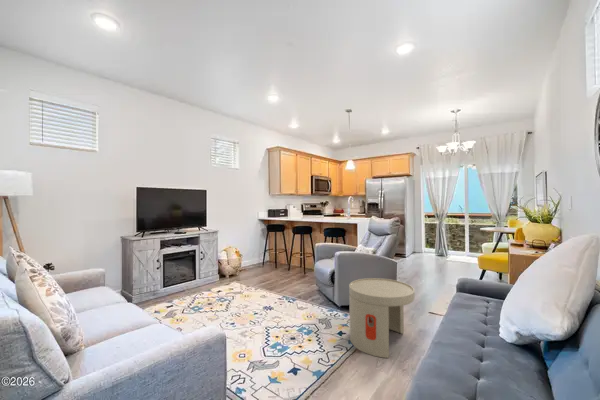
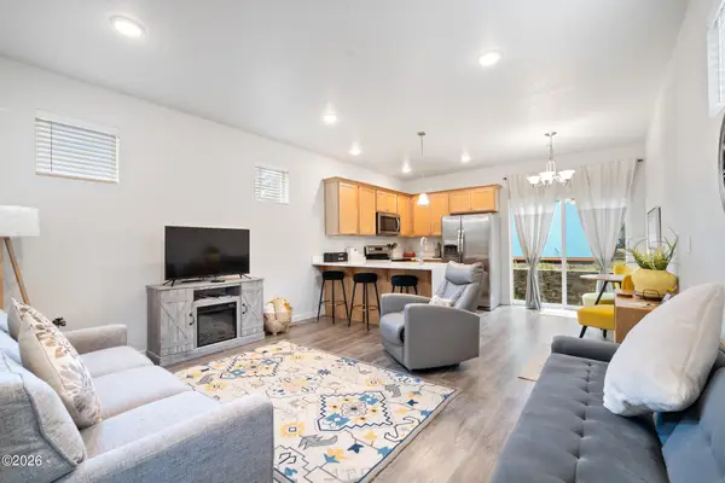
- side table (381, 313)
